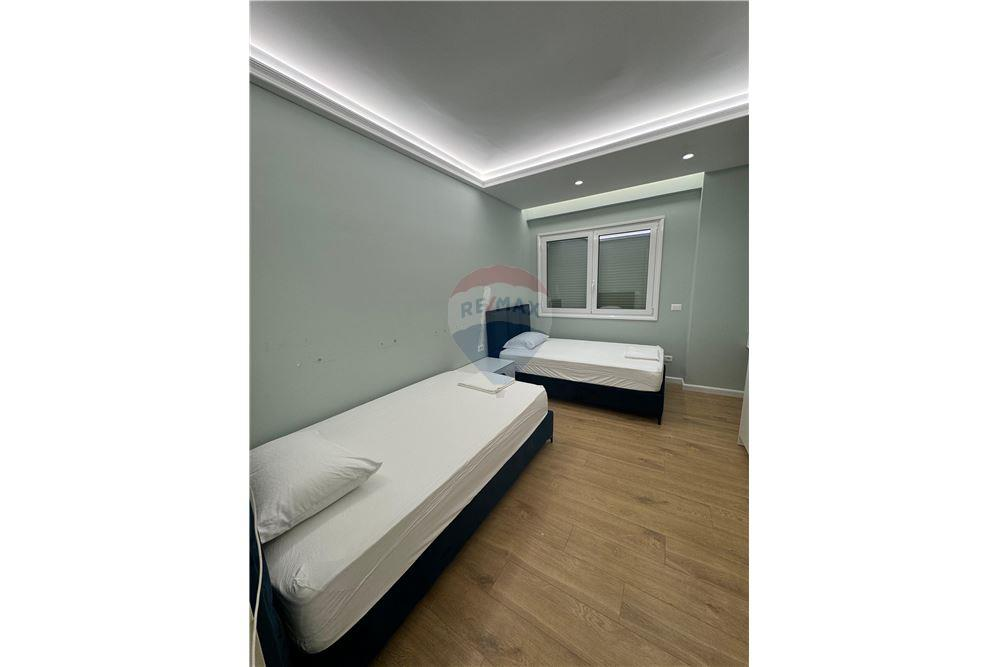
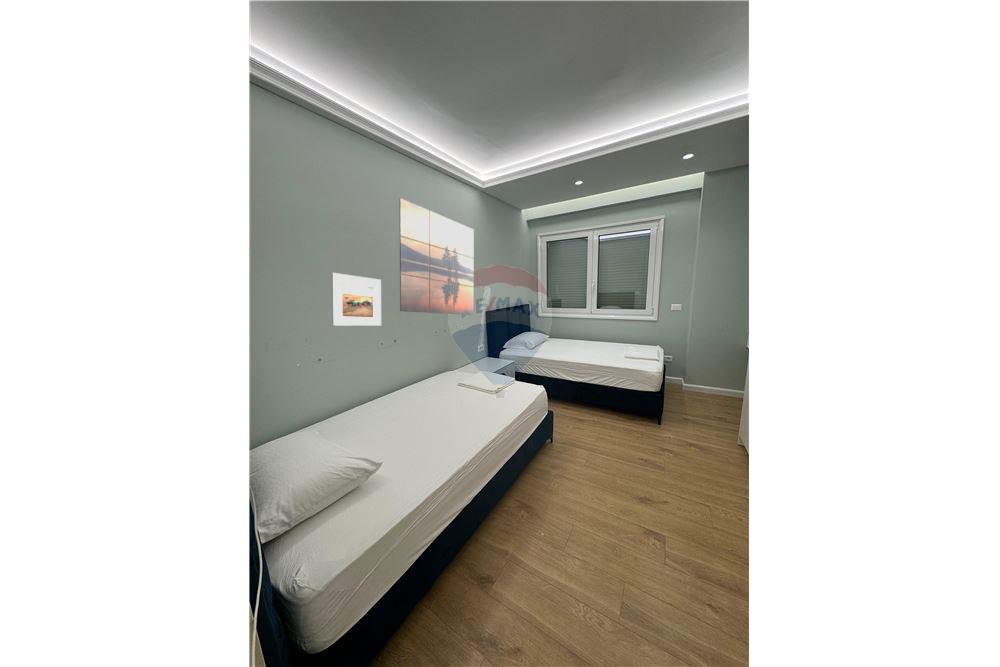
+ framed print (358, 301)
+ wall art (441, 264)
